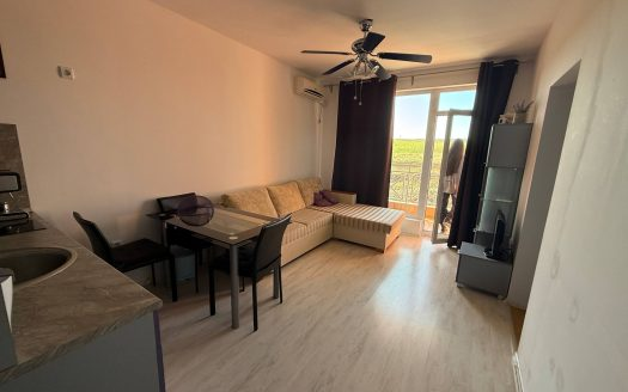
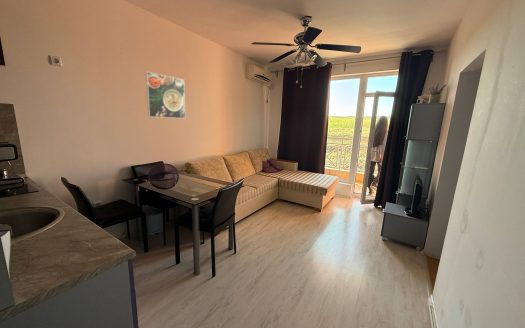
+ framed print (167, 97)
